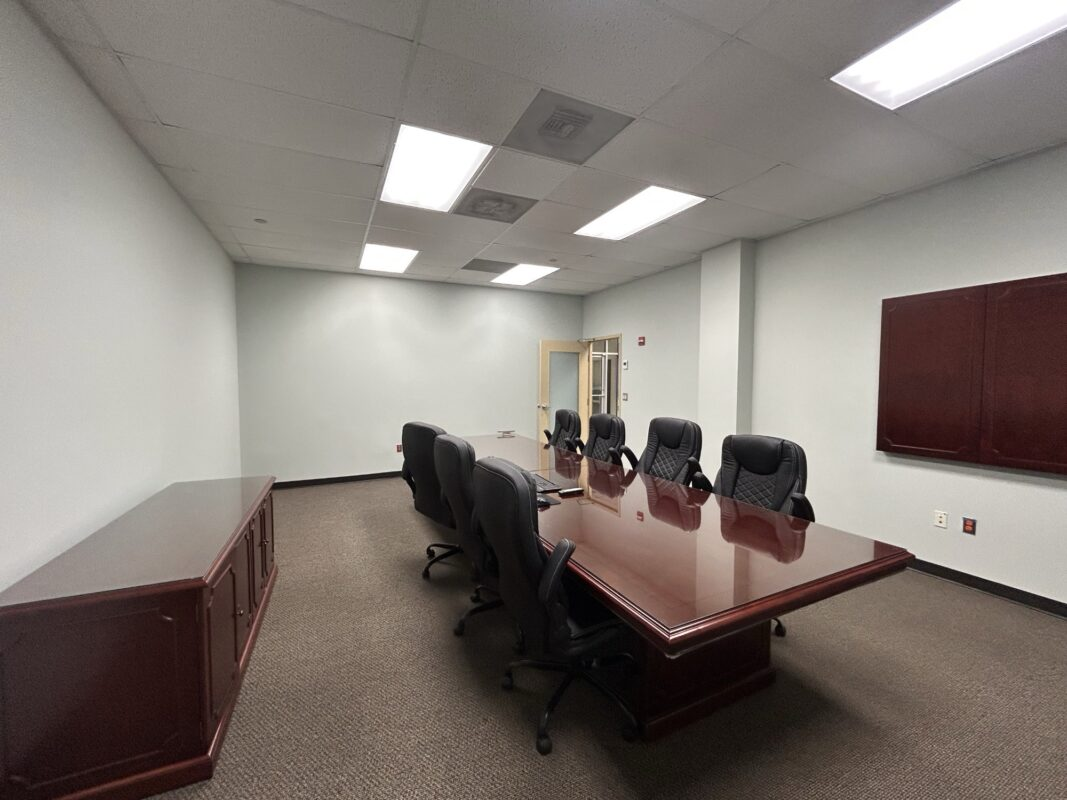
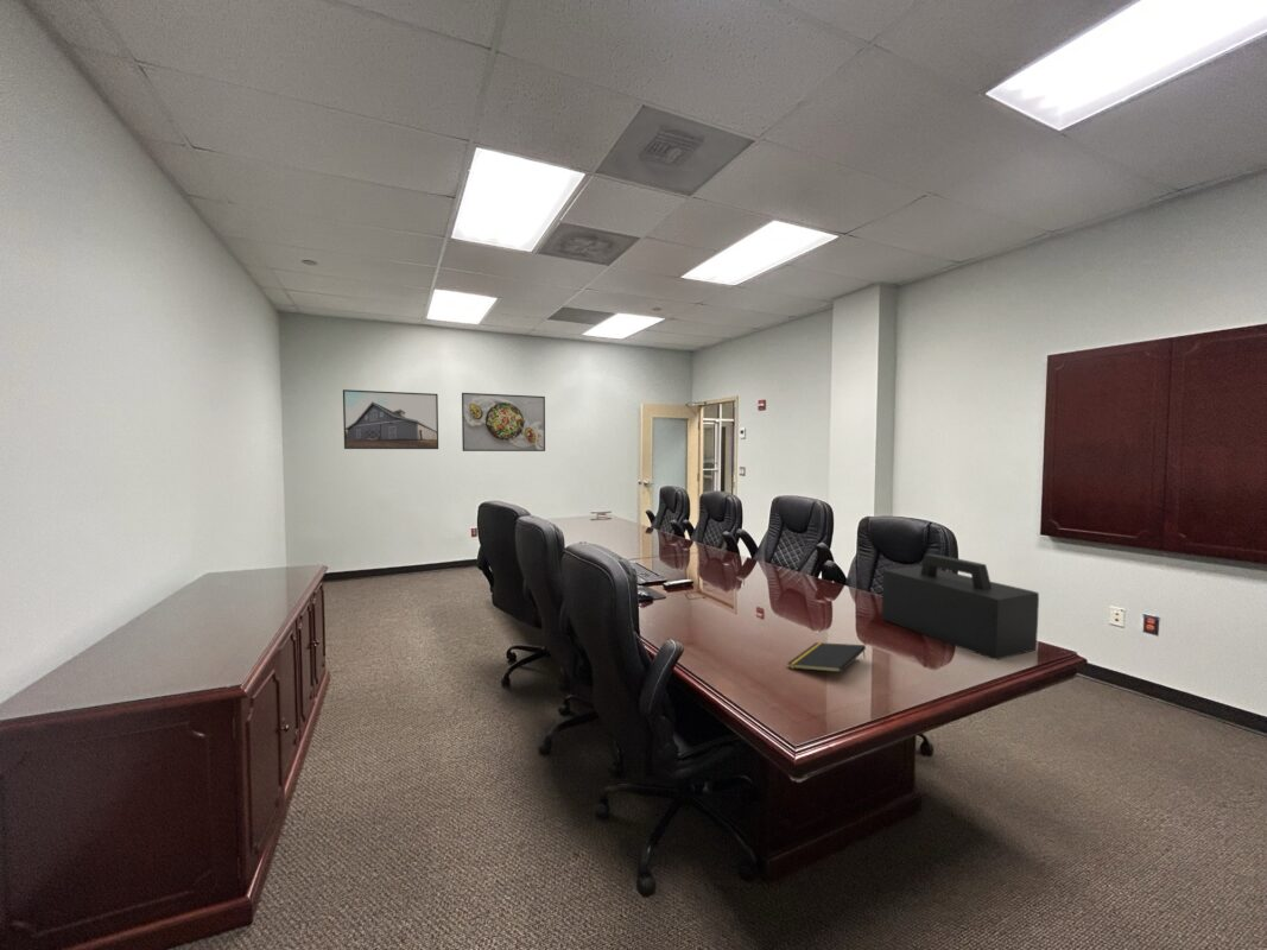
+ speaker (955, 596)
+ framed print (392, 420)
+ notepad (826, 656)
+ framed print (505, 423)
